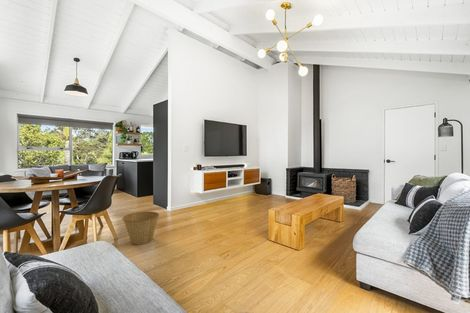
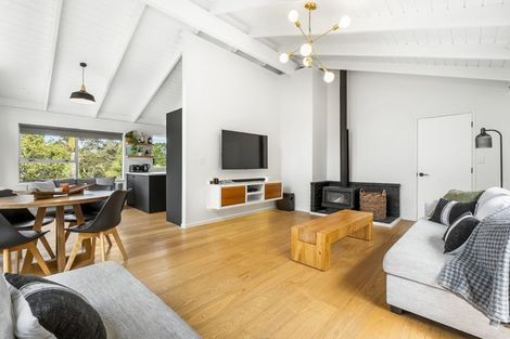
- basket (141, 228)
